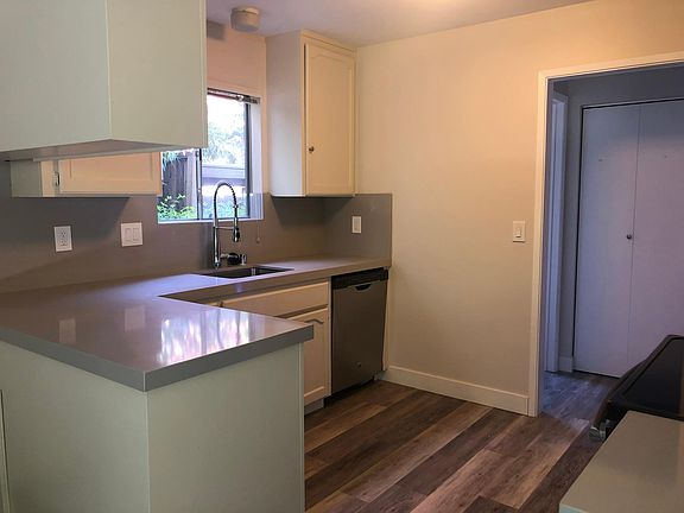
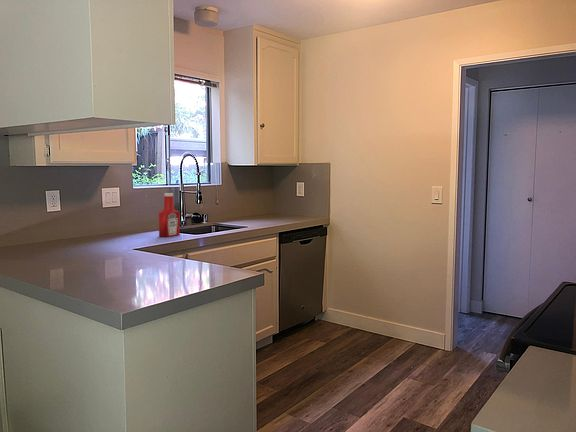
+ soap bottle (169, 214)
